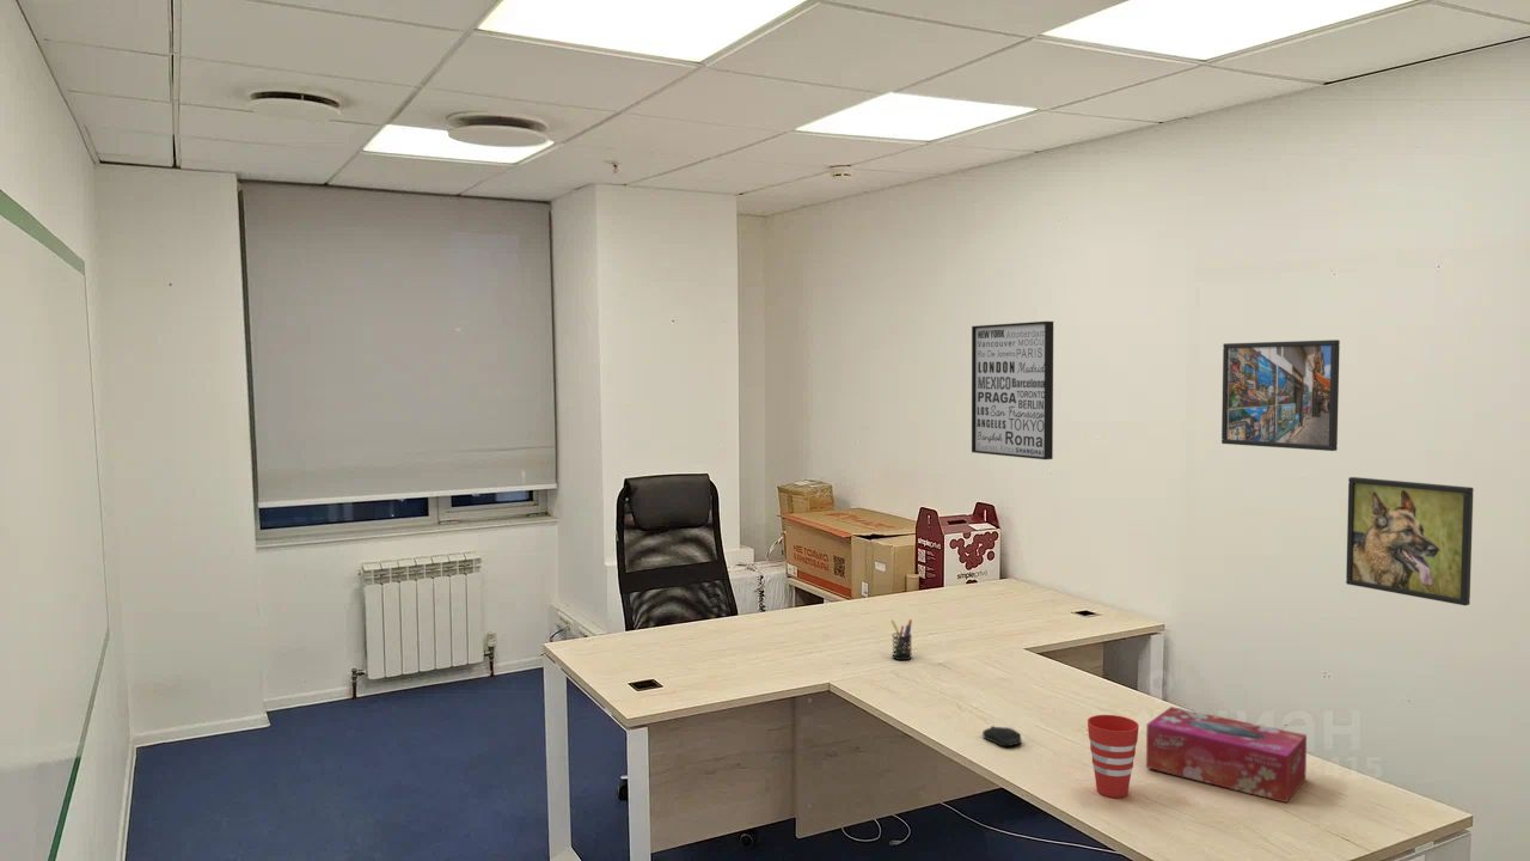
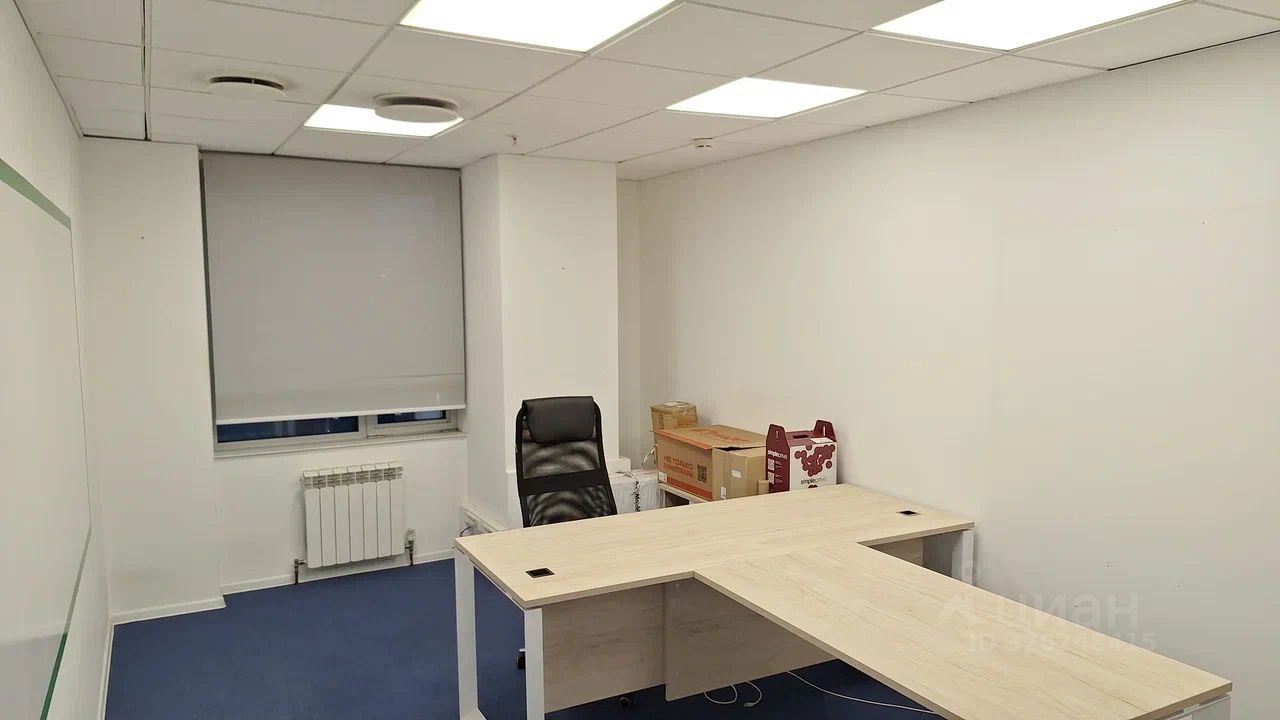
- tissue box (1224, 751)
- wall art (1010, 390)
- computer mouse (1002, 733)
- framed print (1406, 538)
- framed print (1277, 395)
- cup (1112, 757)
- pen holder (904, 637)
